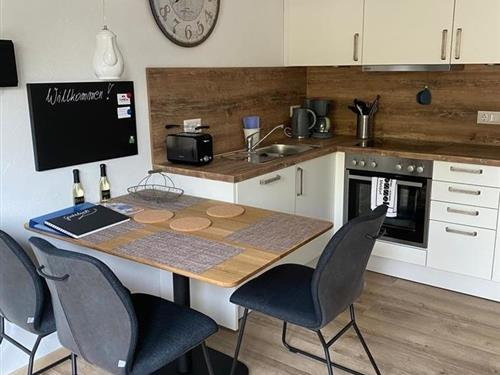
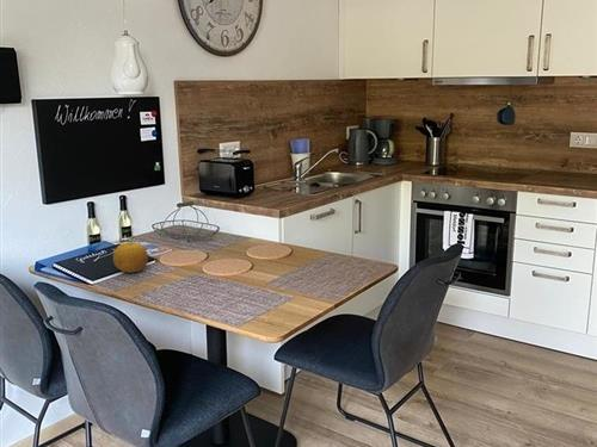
+ fruit (130, 256)
